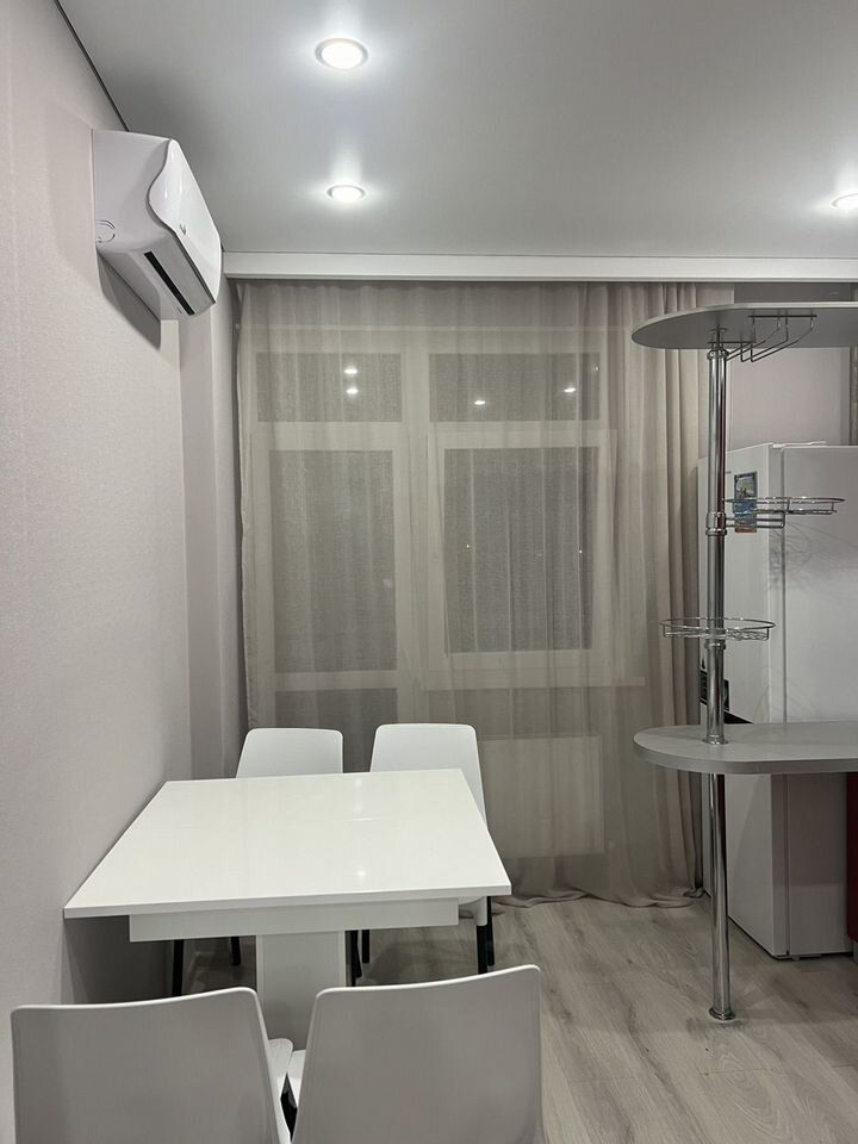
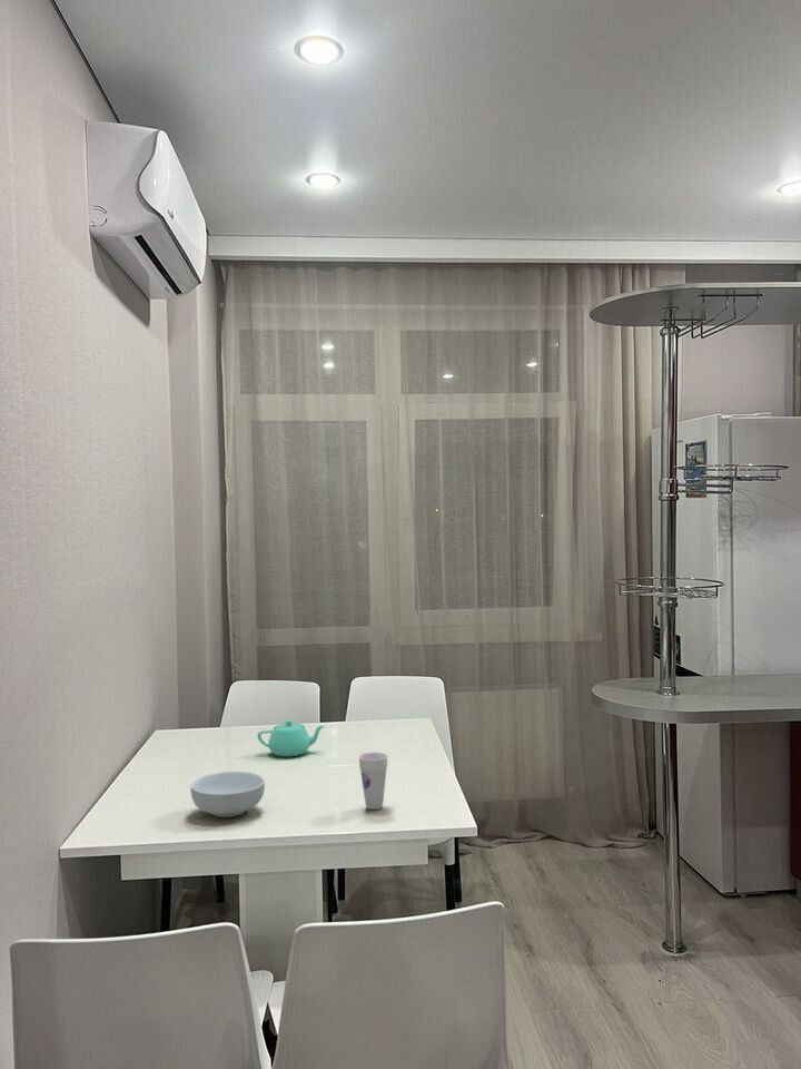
+ cup (373, 781)
+ cereal bowl (228, 796)
+ teapot (291, 736)
